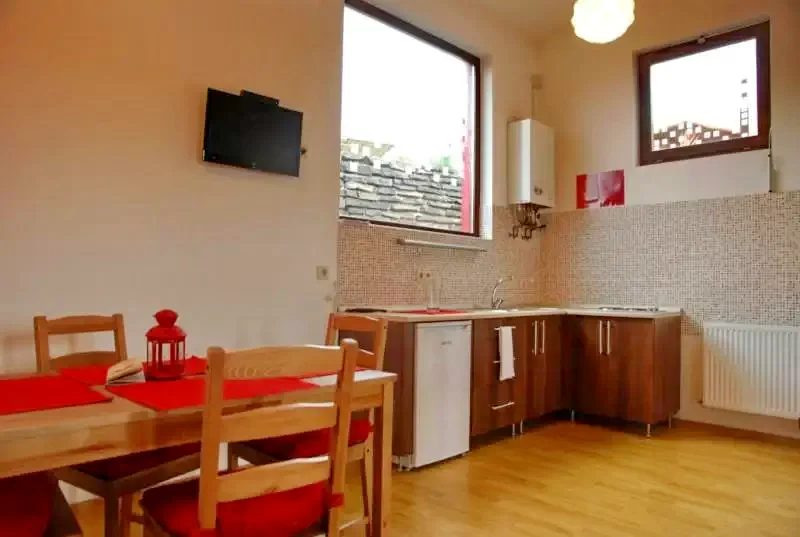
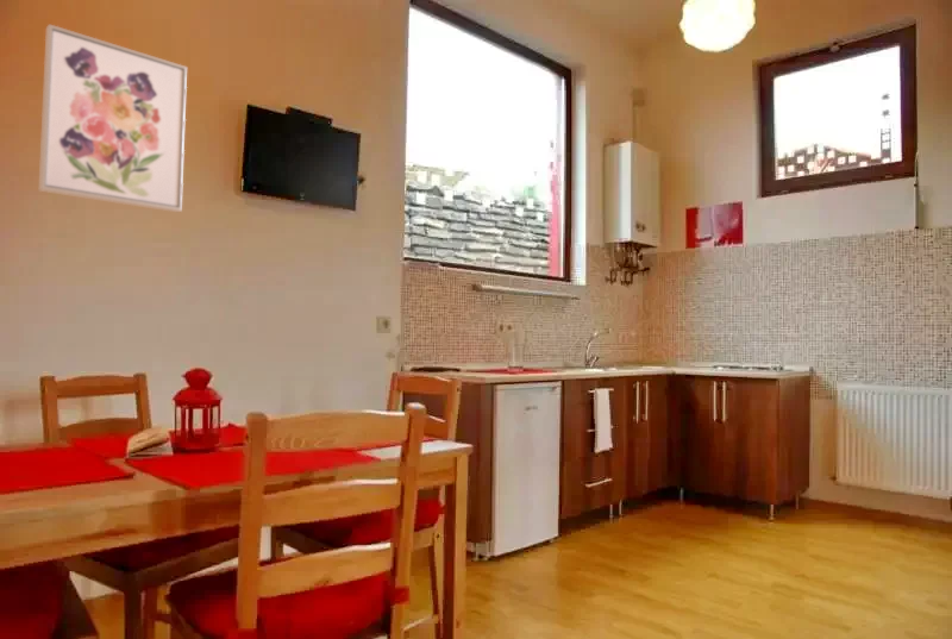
+ wall art (118, 124)
